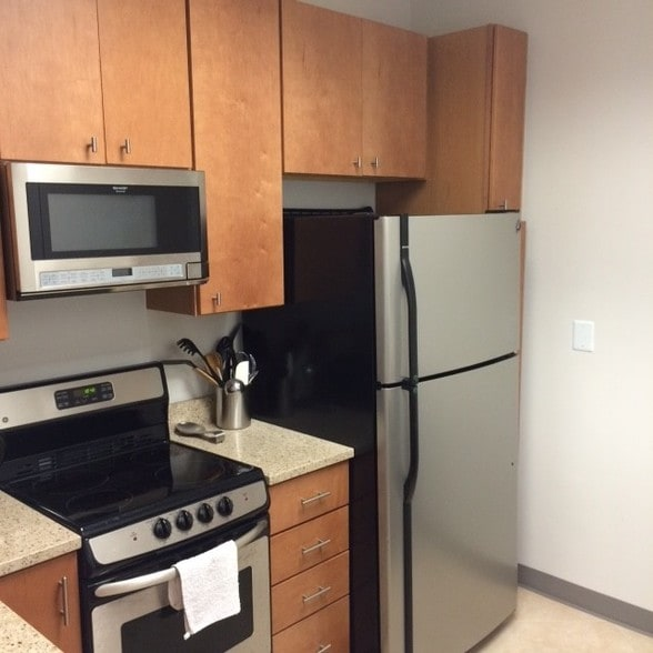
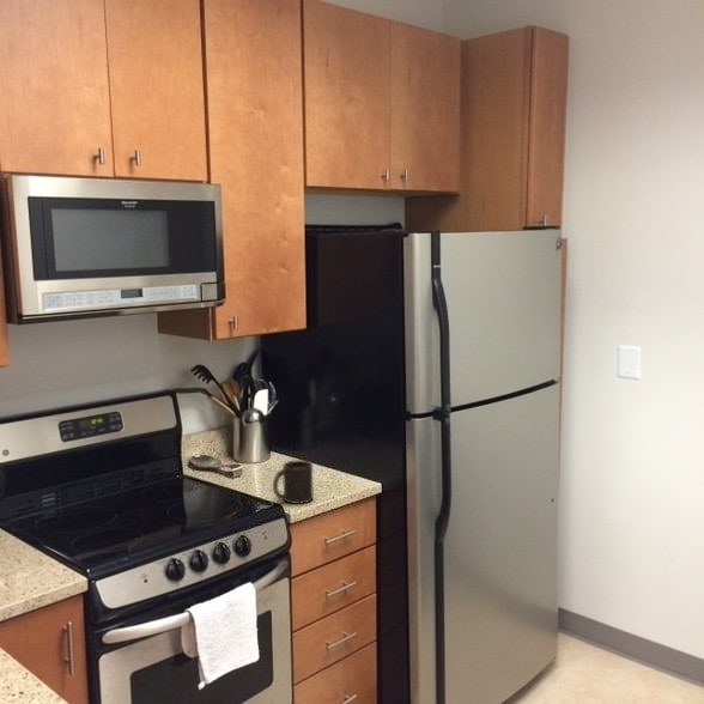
+ mug (292, 483)
